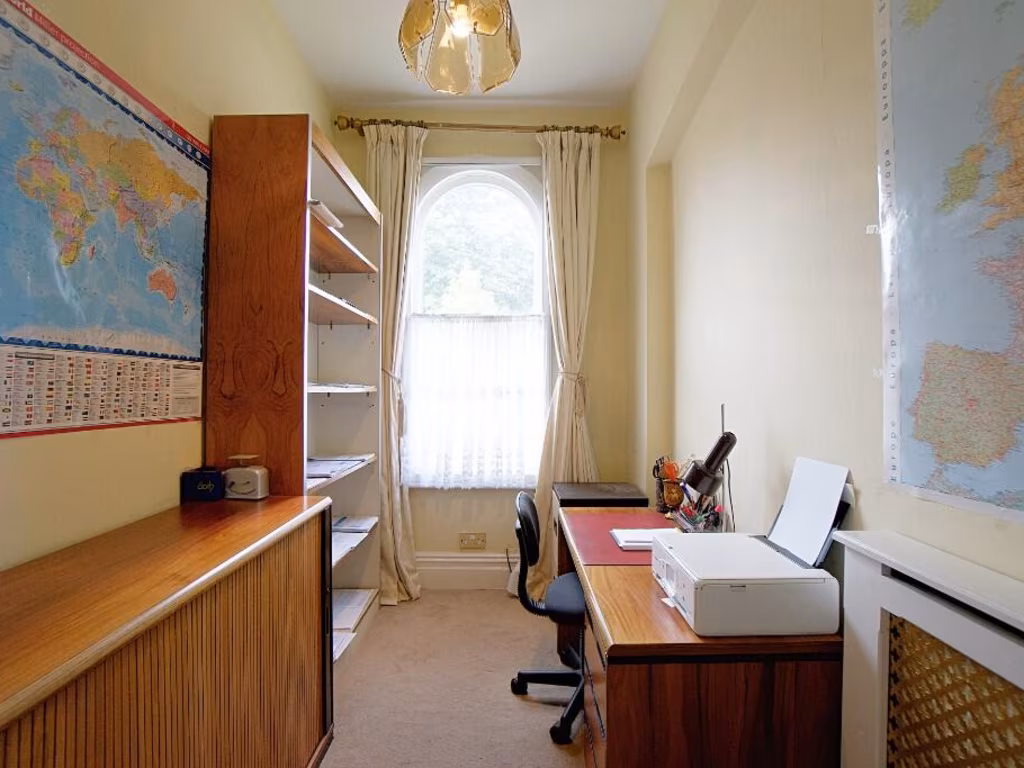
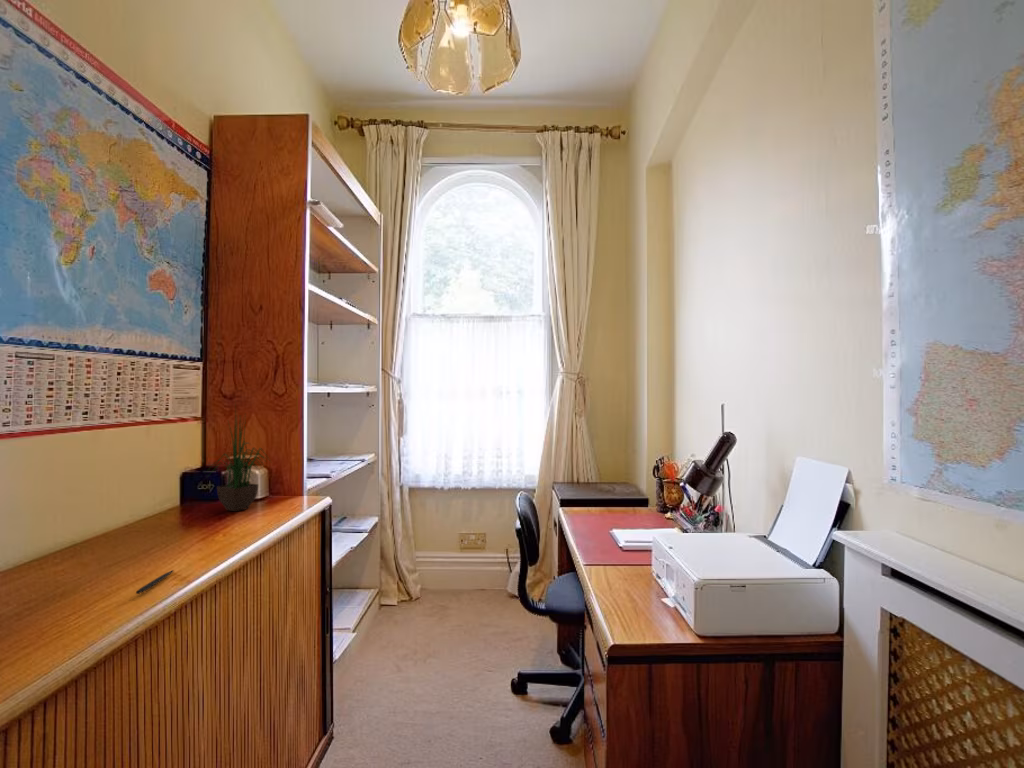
+ potted plant (242, 452)
+ pen (157, 579)
